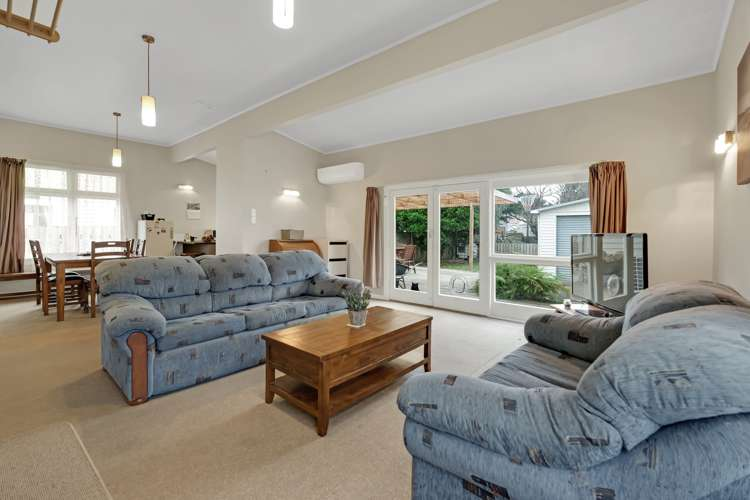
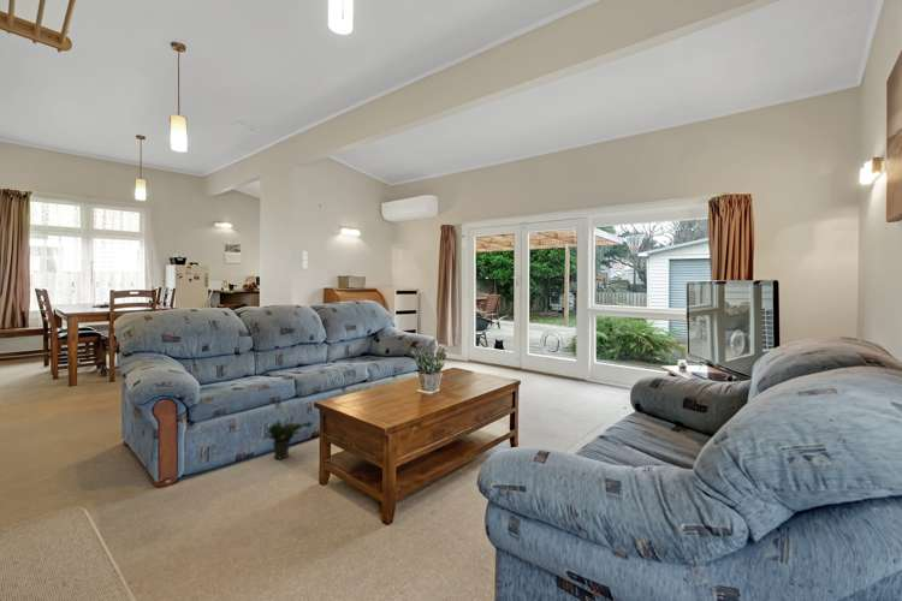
+ potted plant (289, 433)
